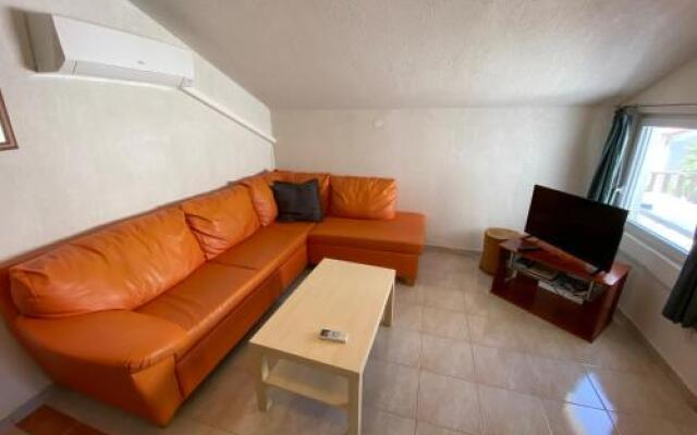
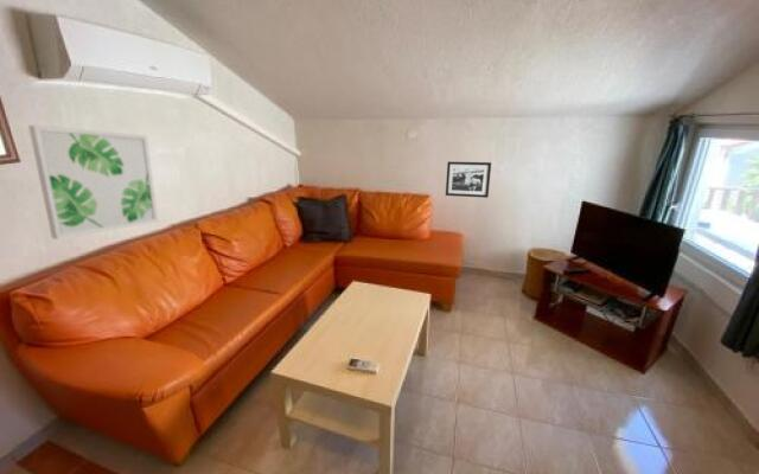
+ picture frame (467, 179)
+ wall art (104, 181)
